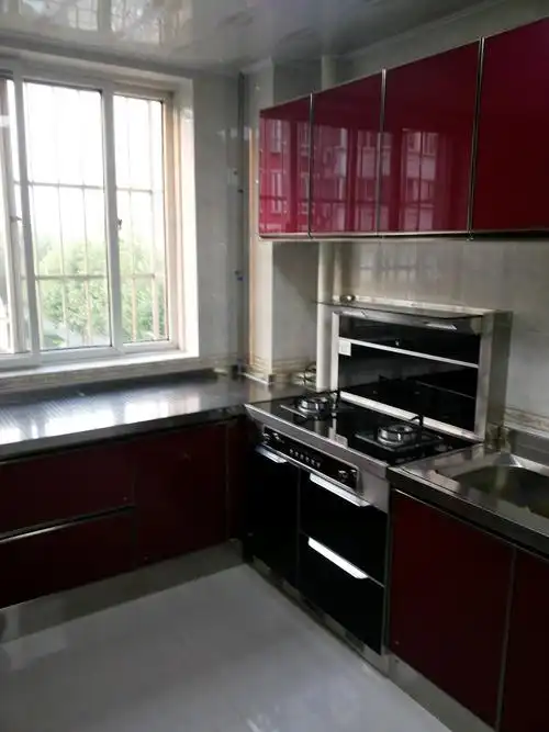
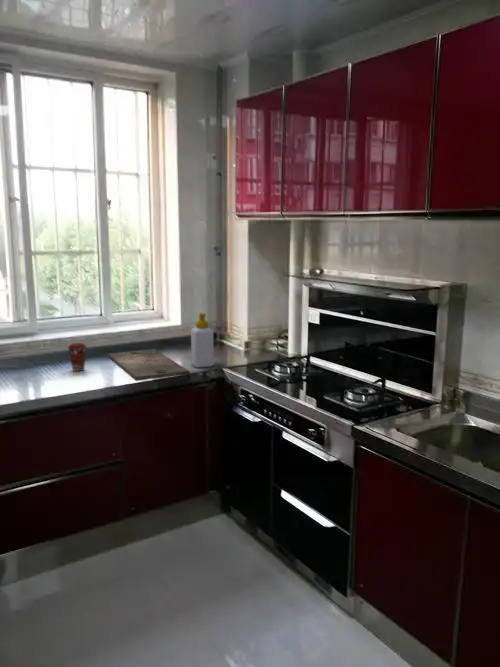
+ soap bottle (202, 339)
+ cutting board (146, 363)
+ coffee cup (77, 357)
